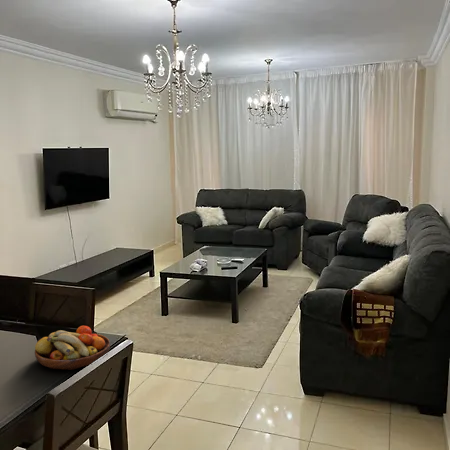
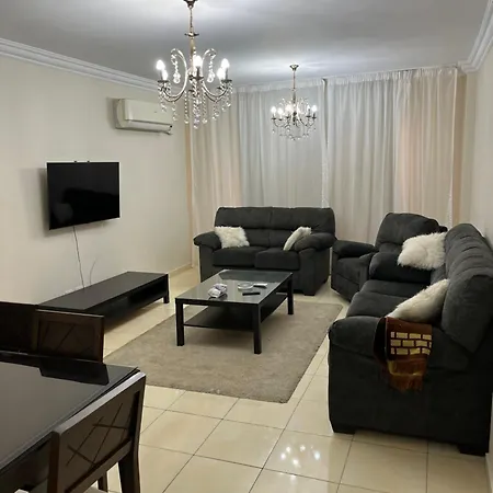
- fruit bowl (73, 343)
